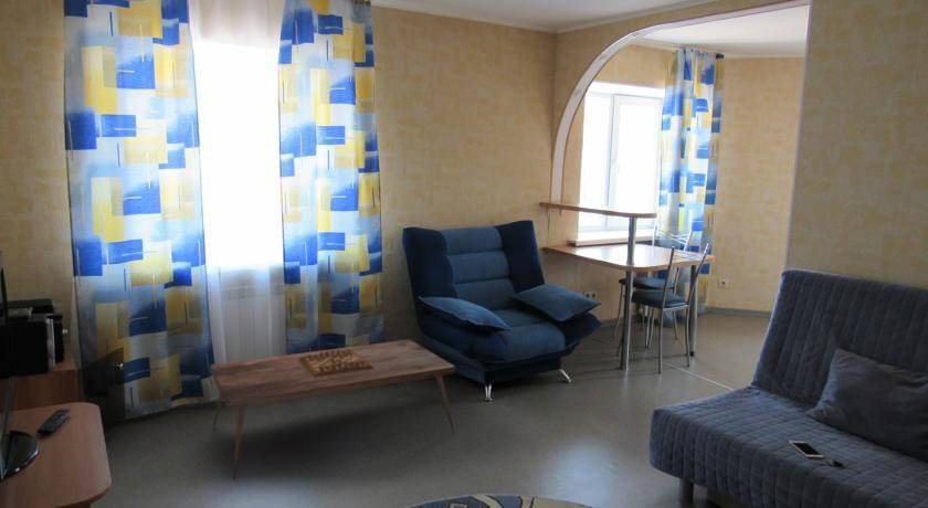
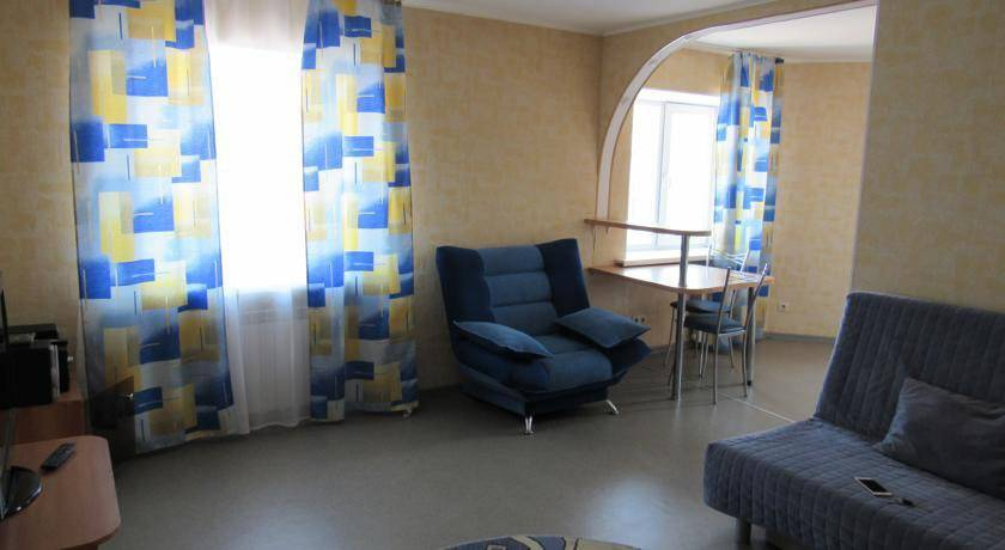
- coffee table (334, 392)
